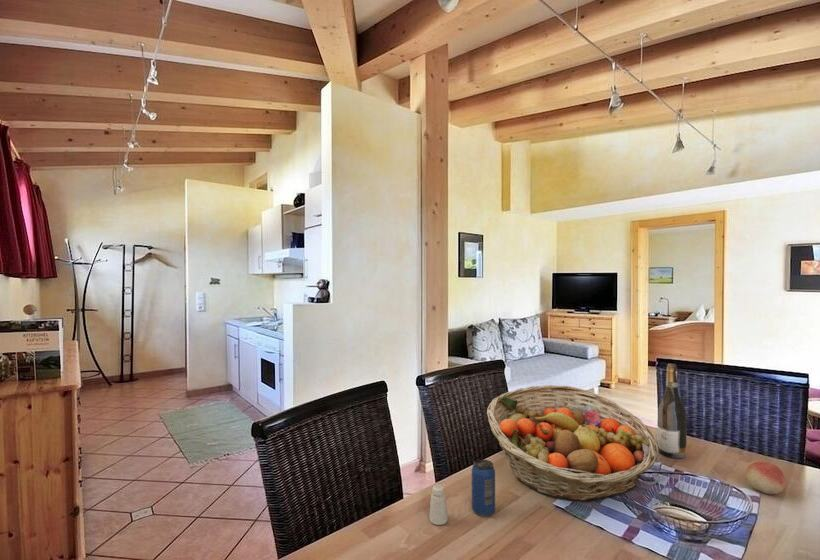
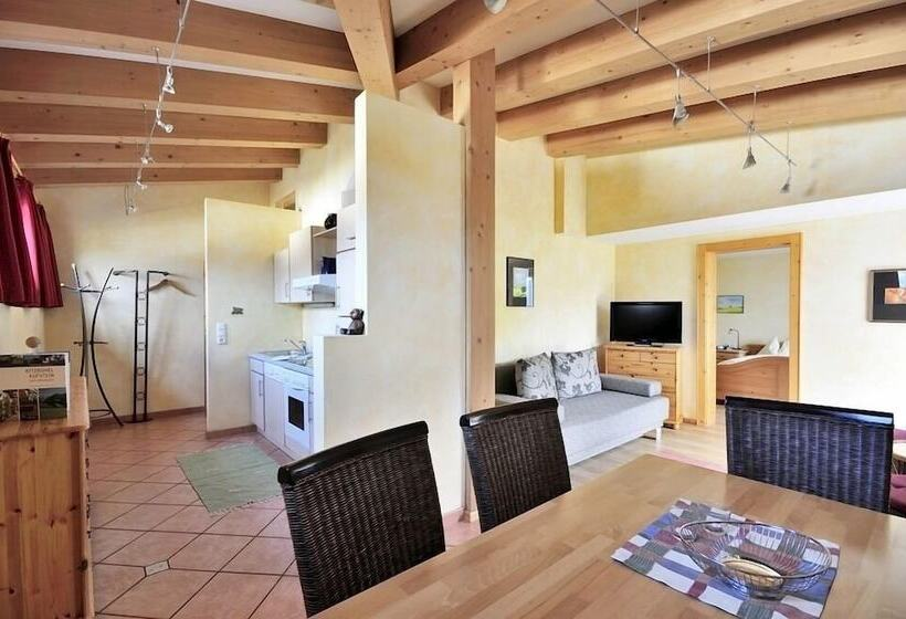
- beverage can (483, 486)
- fruit basket (568, 437)
- fruit (763, 475)
- wine bottle (671, 409)
- saltshaker (438, 503)
